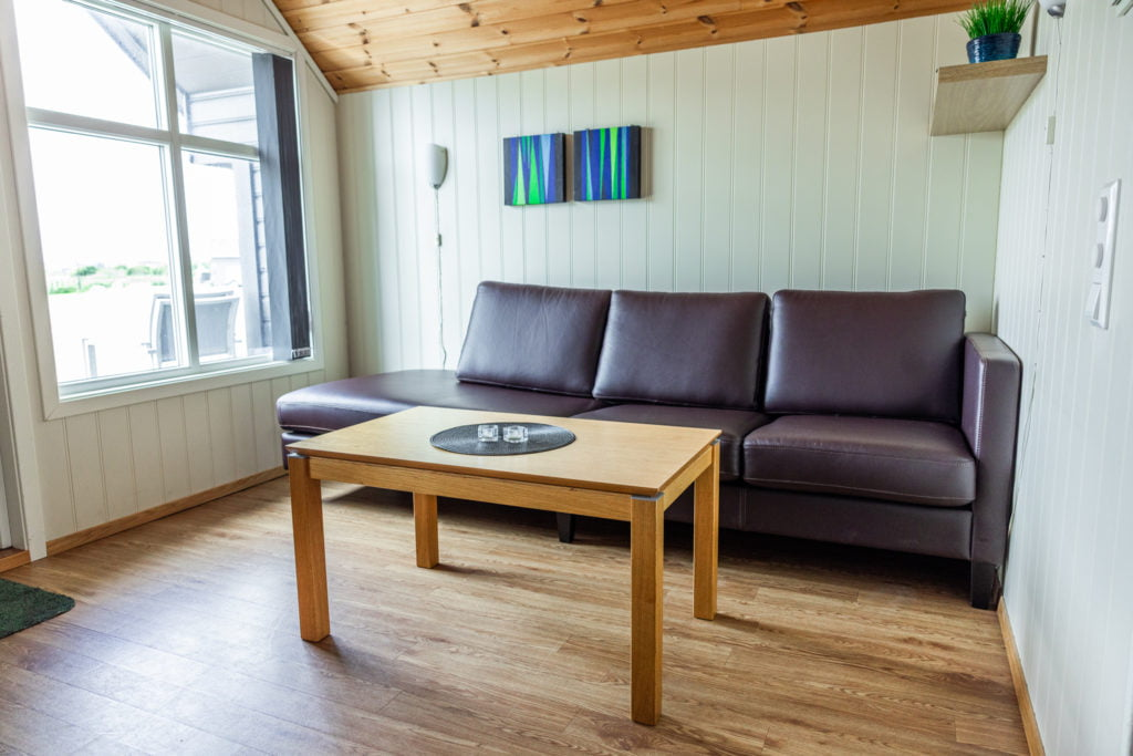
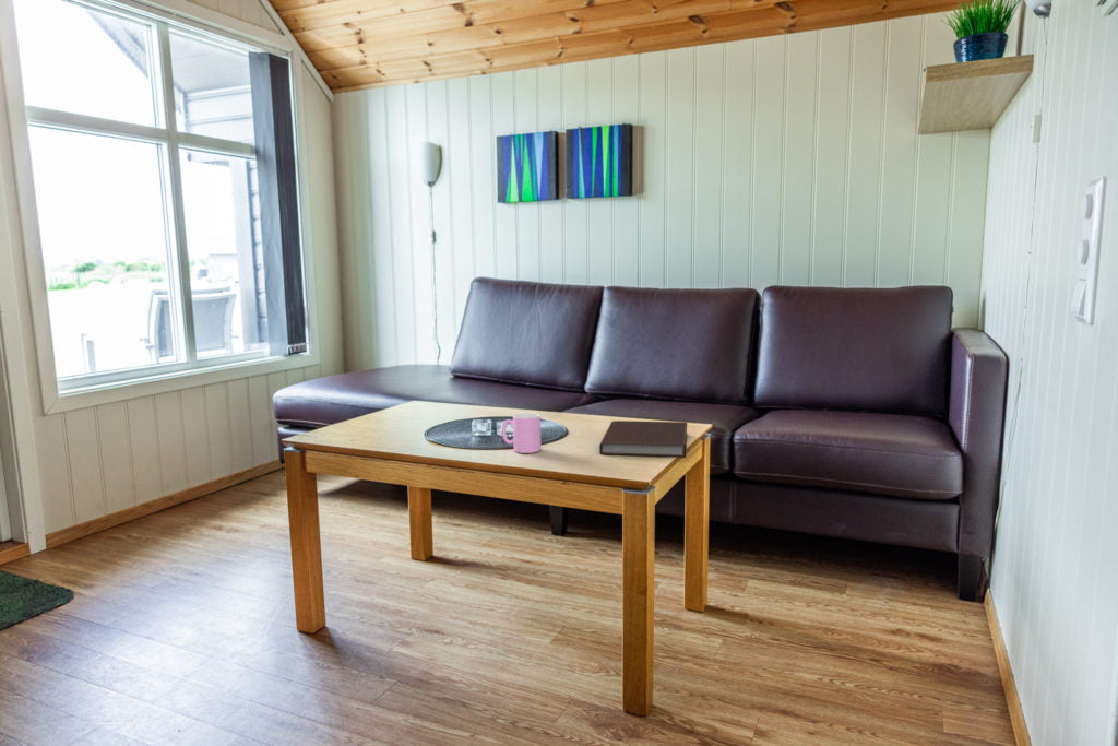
+ notebook (645, 437)
+ cup (521, 433)
